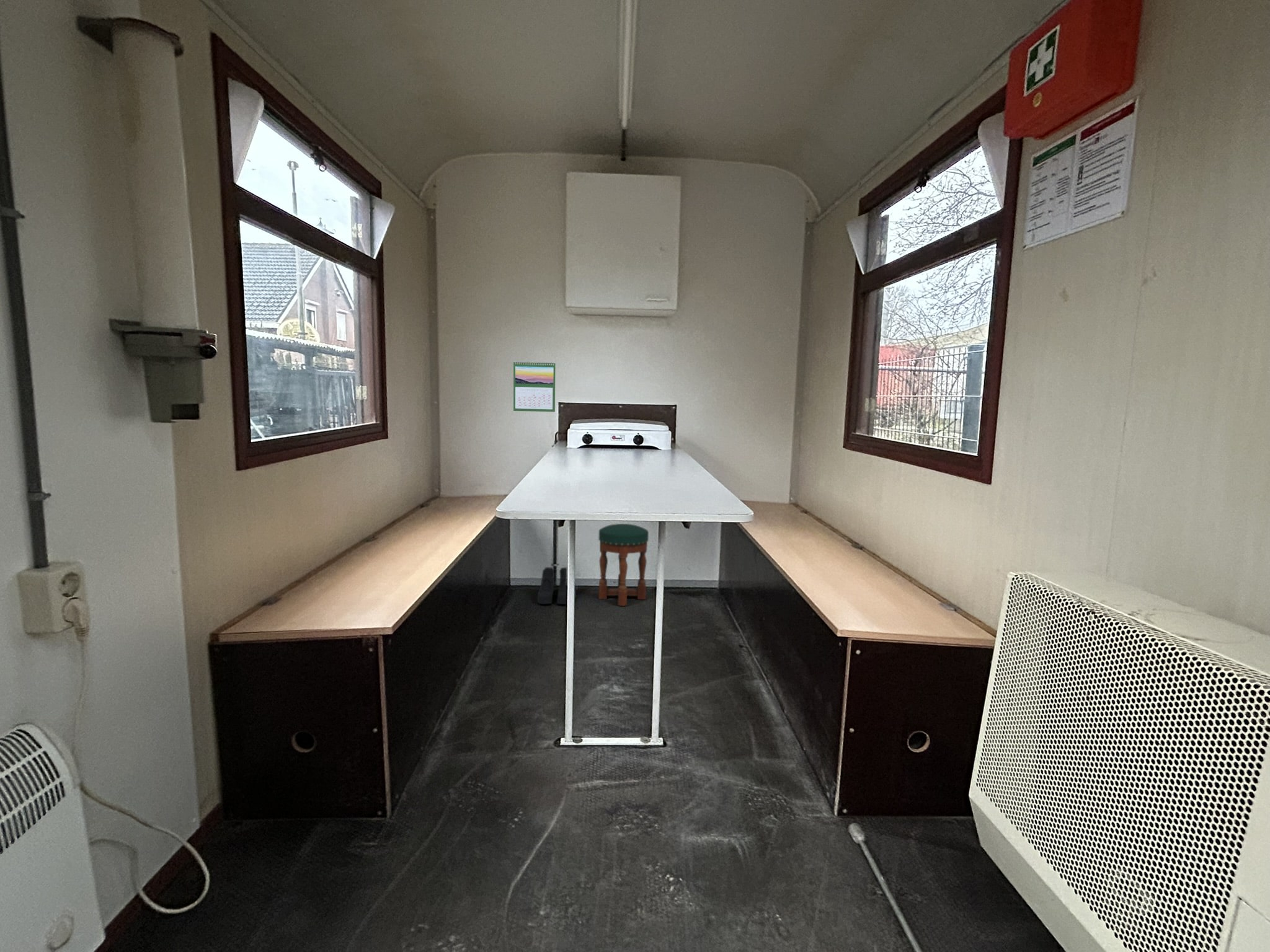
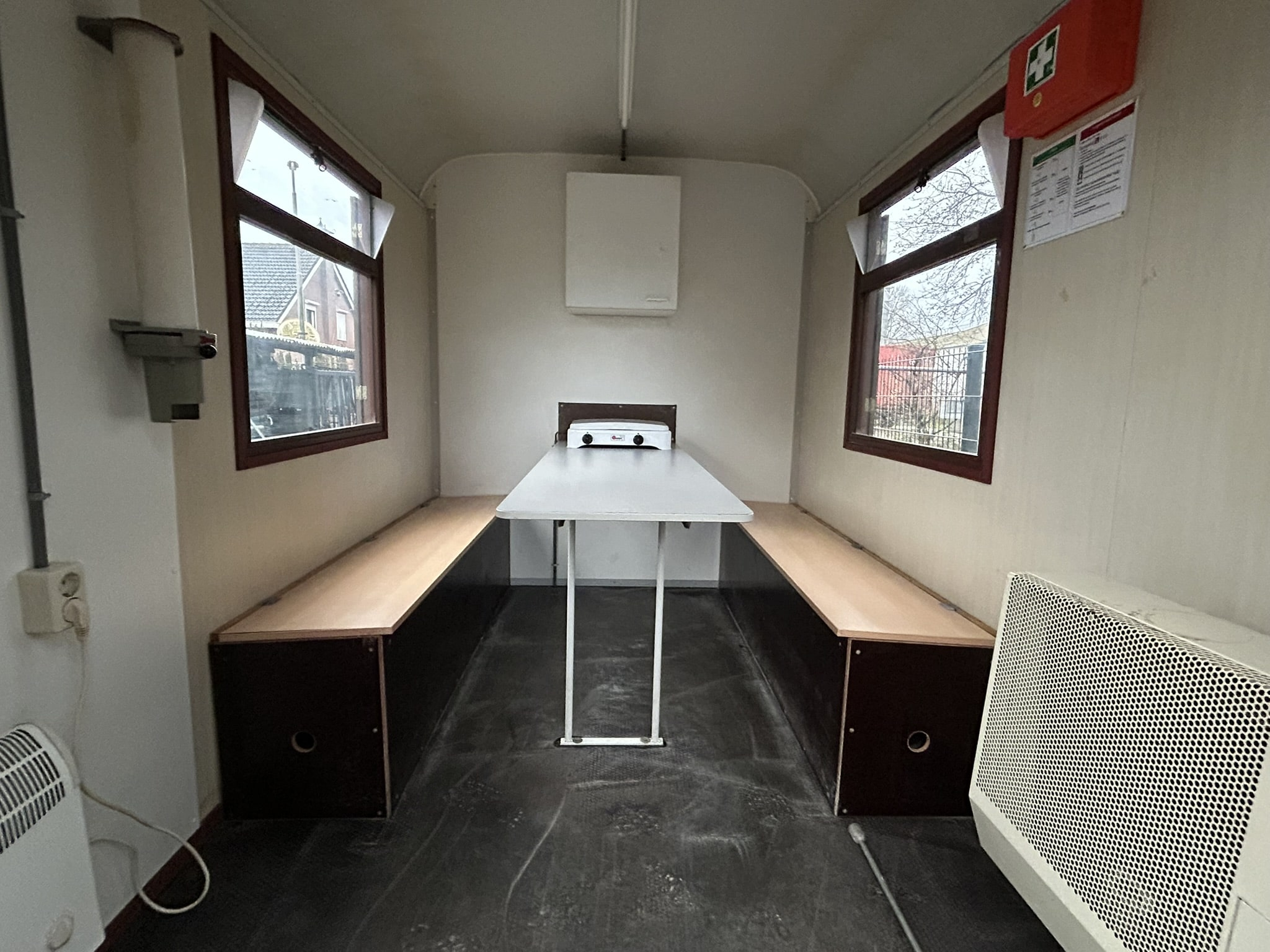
- boots (553, 584)
- stool (623, 562)
- calendar (534, 386)
